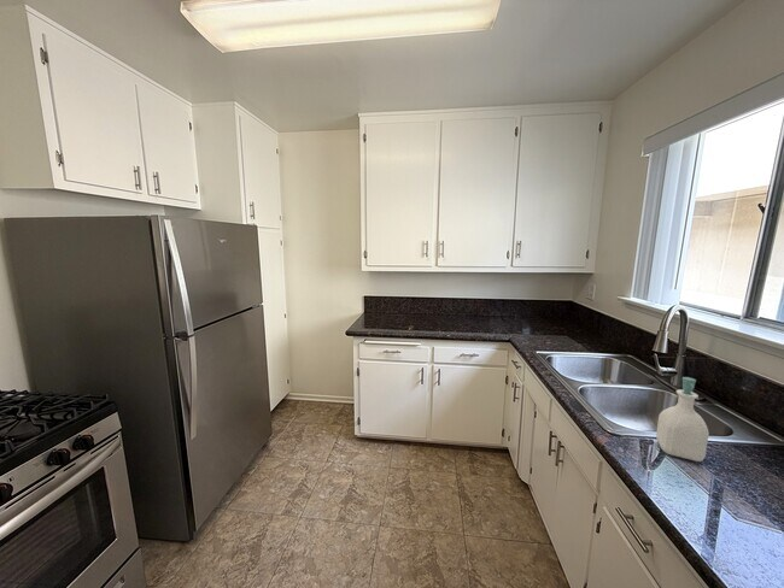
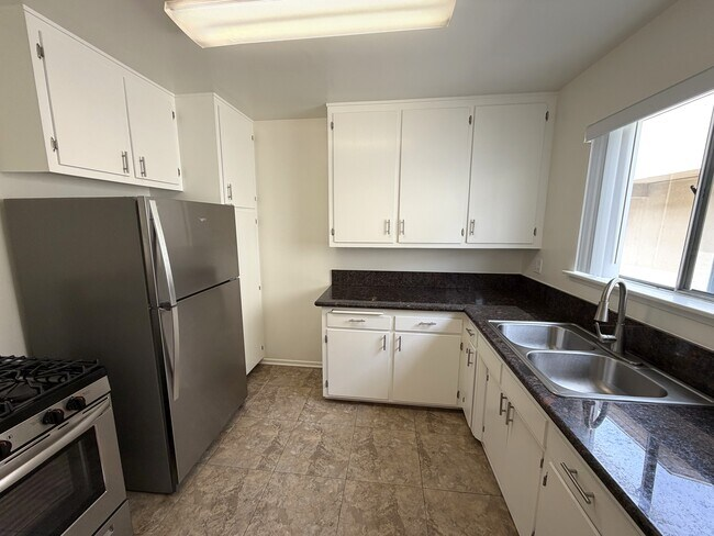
- soap bottle (683, 414)
